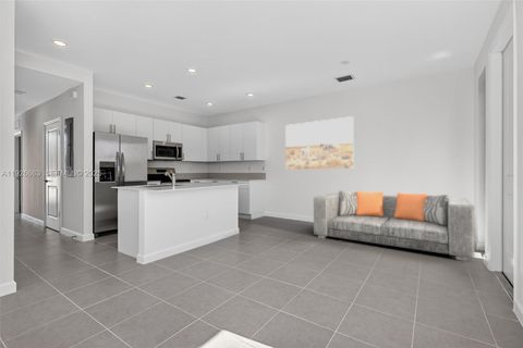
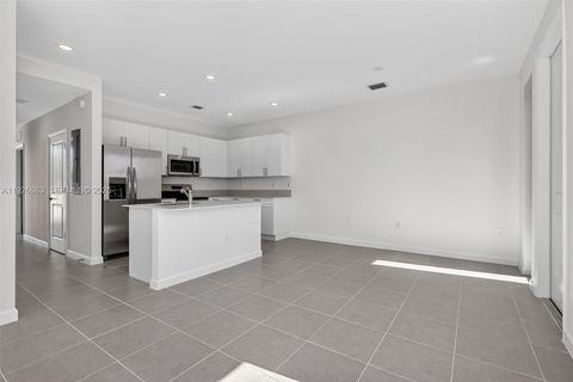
- sofa (387, 215)
- wall art (317, 145)
